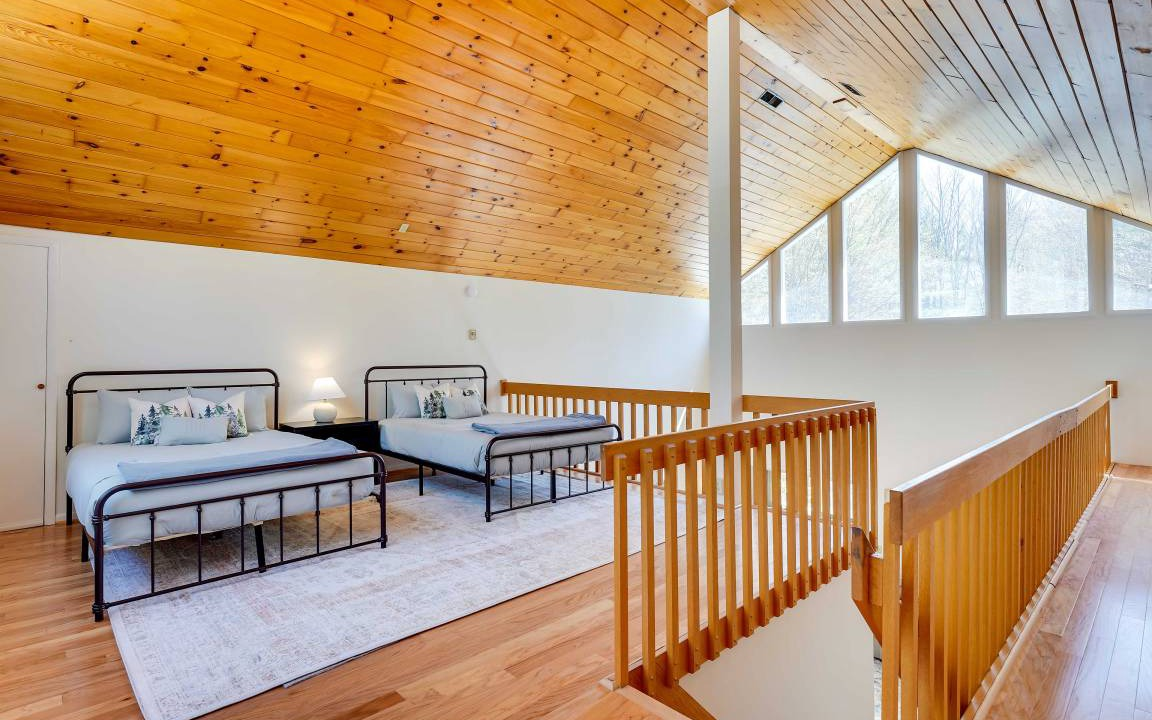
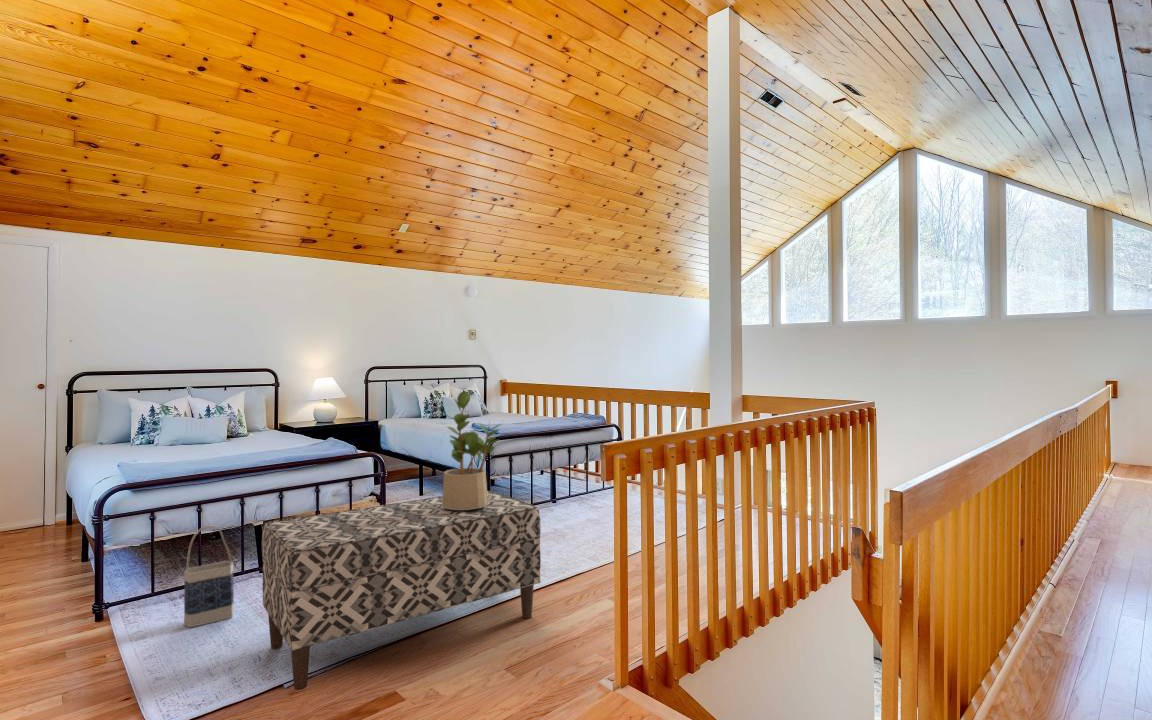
+ potted plant (471, 447)
+ bag (209, 572)
+ bench (408, 572)
